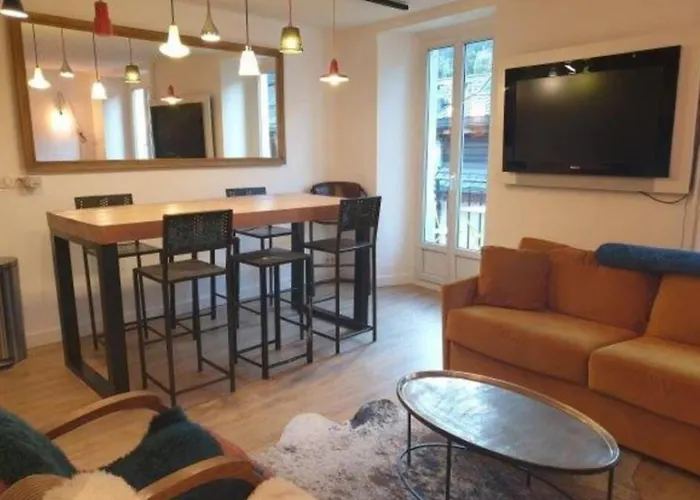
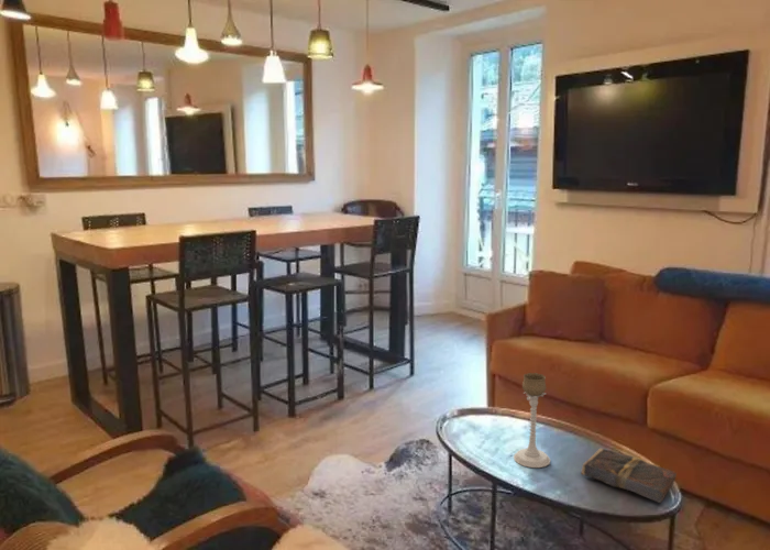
+ candle holder (532, 418)
+ book (628, 472)
